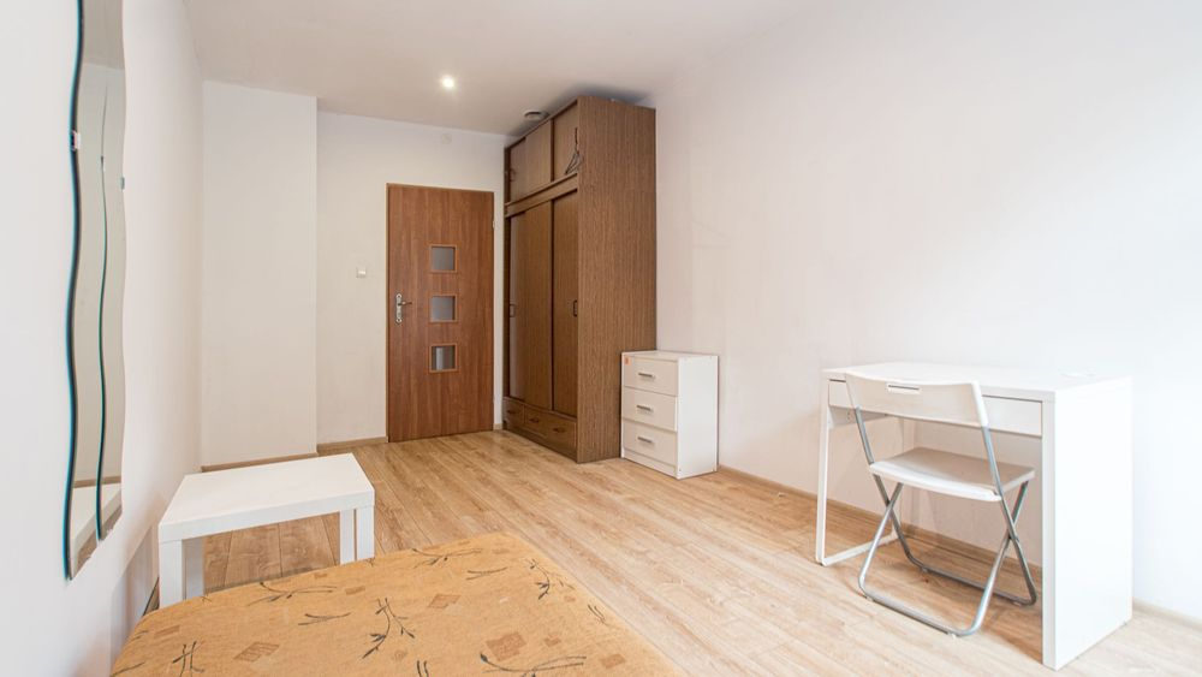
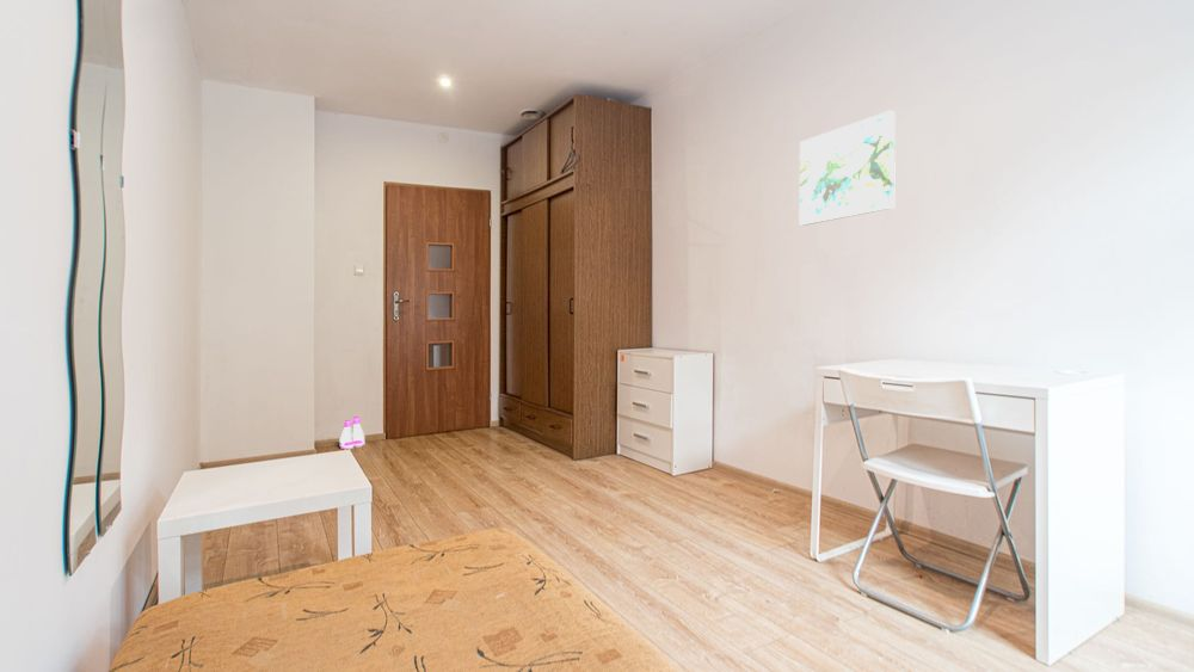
+ boots (352, 431)
+ wall art (843, 172)
